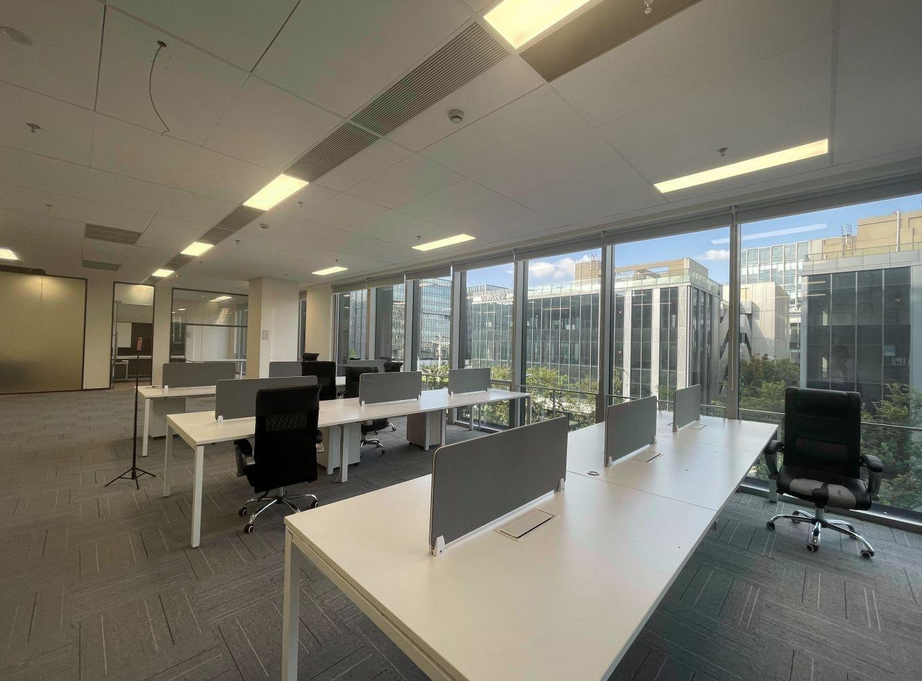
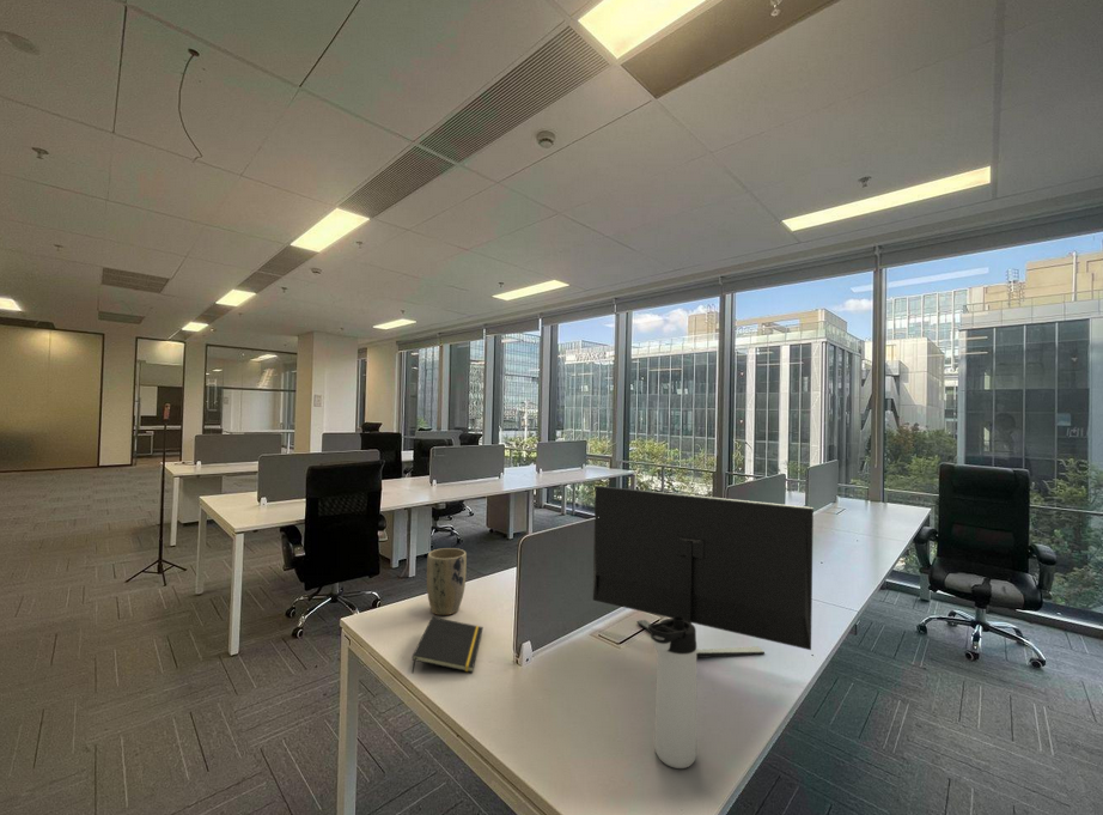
+ plant pot (446, 580)
+ notepad (450, 641)
+ thermos bottle (670, 691)
+ monitor (695, 571)
